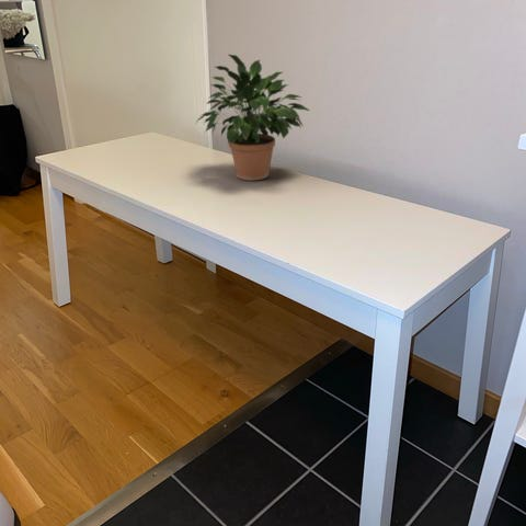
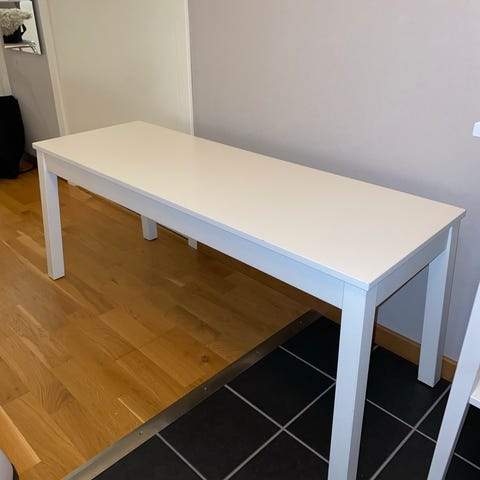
- potted plant (254, 121)
